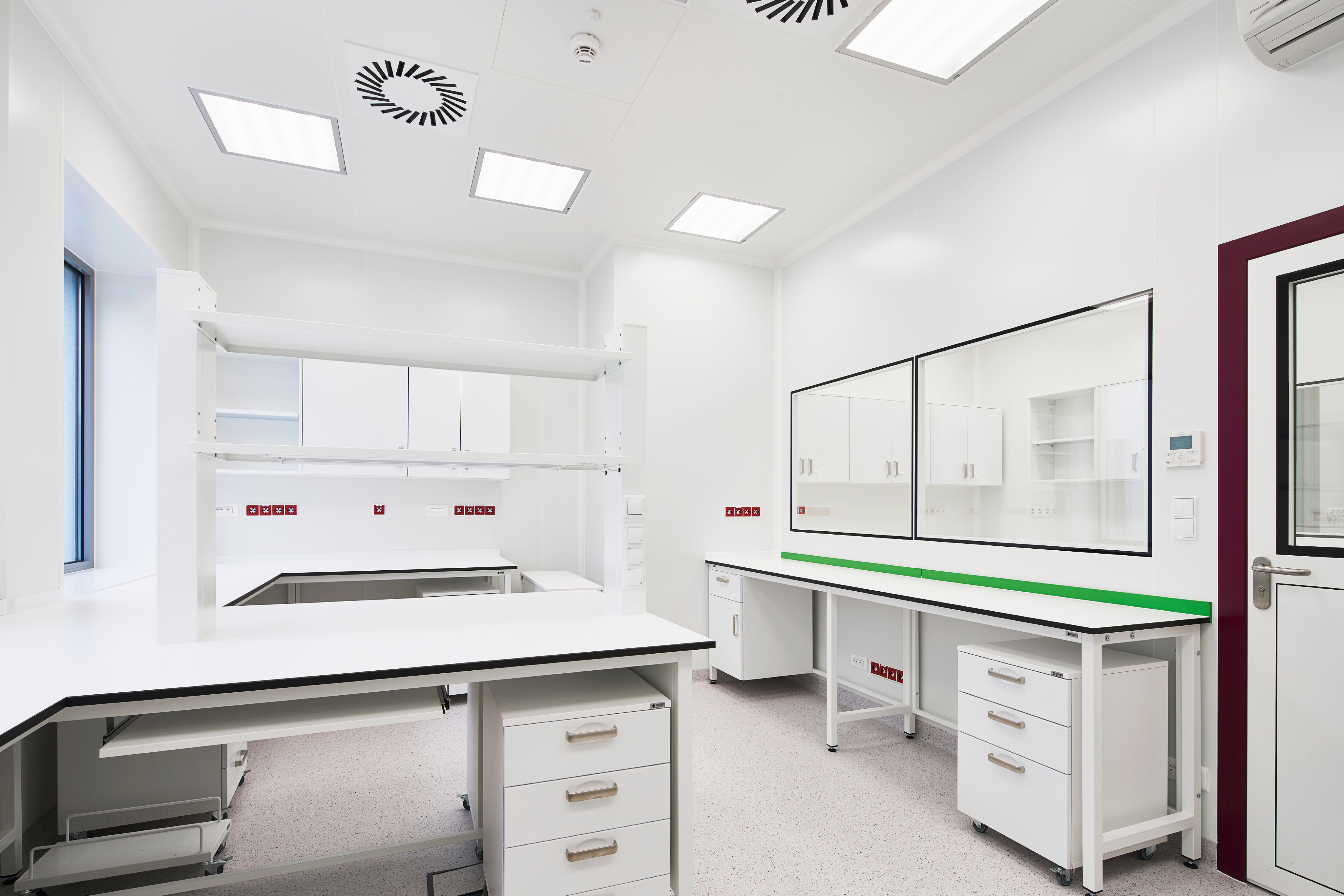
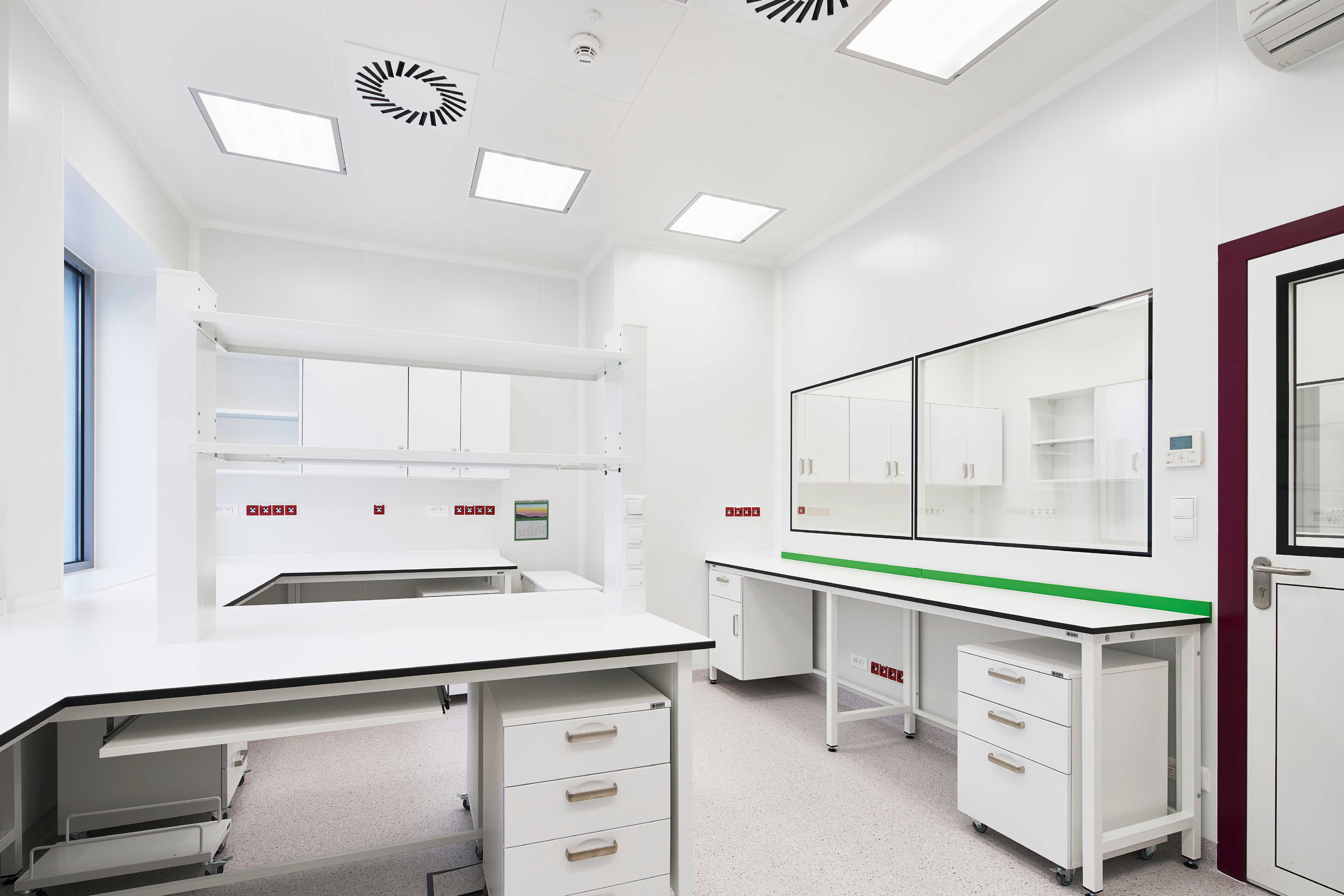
+ calendar (532, 519)
